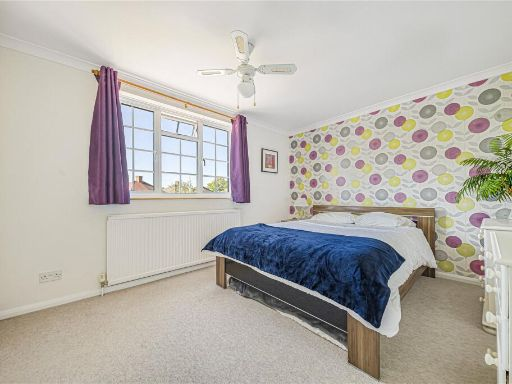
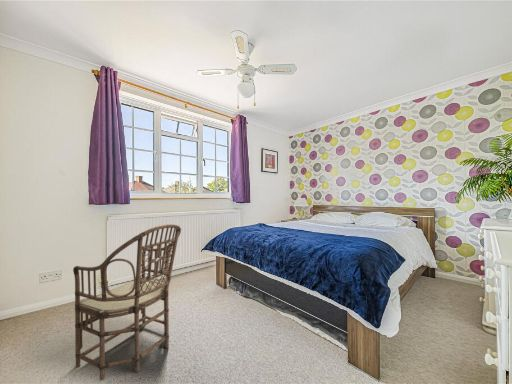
+ armchair (137, 287)
